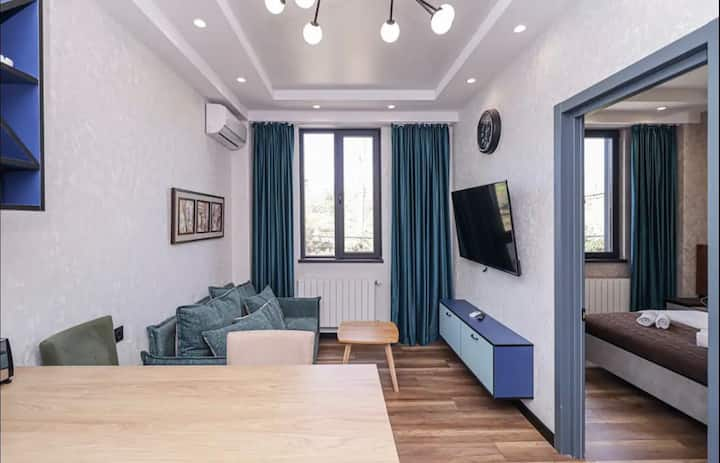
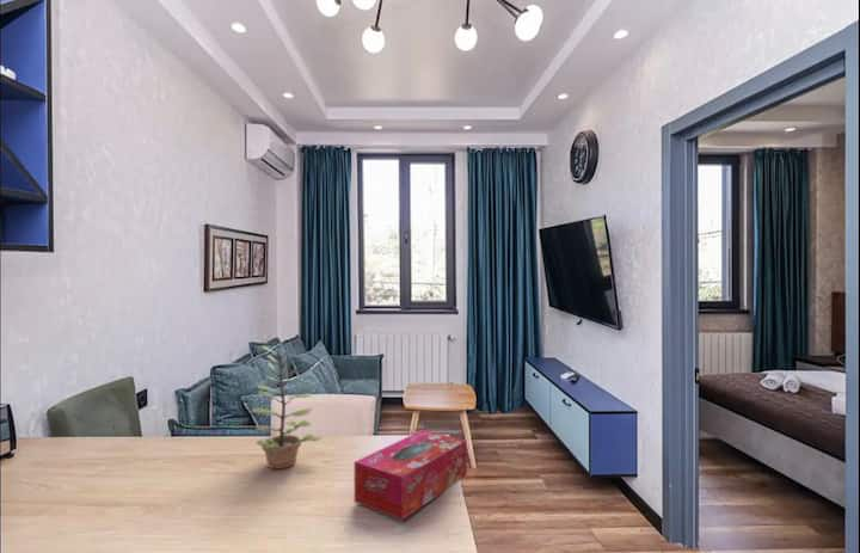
+ tissue box (413, 468)
+ plant (285, 404)
